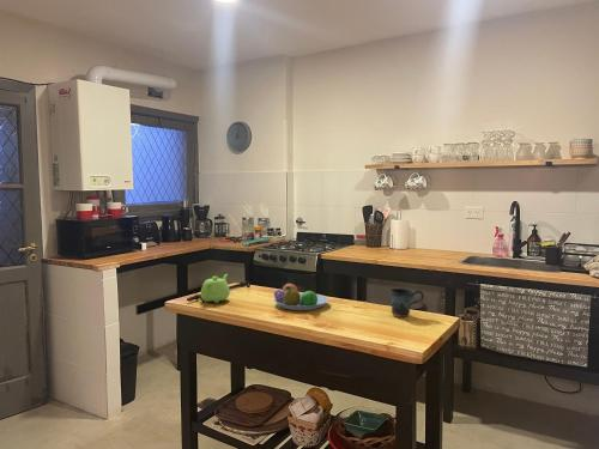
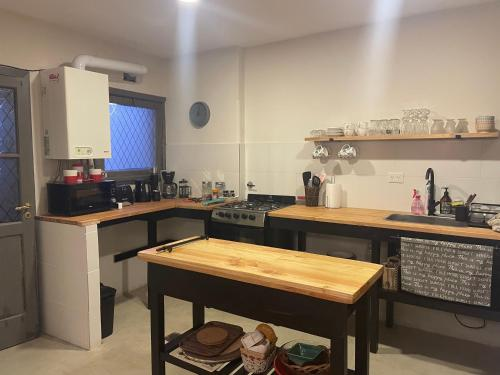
- teapot (216, 287)
- fruit bowl (301, 293)
- mug (405, 303)
